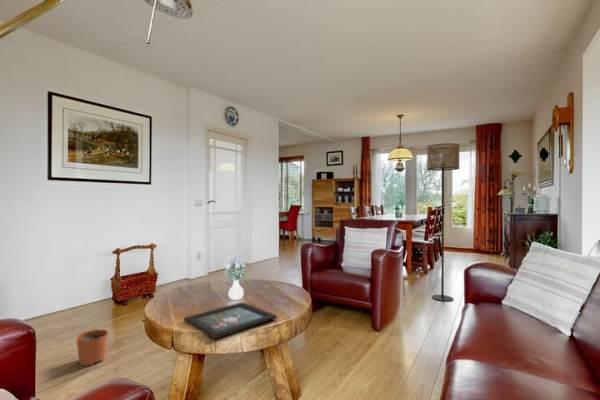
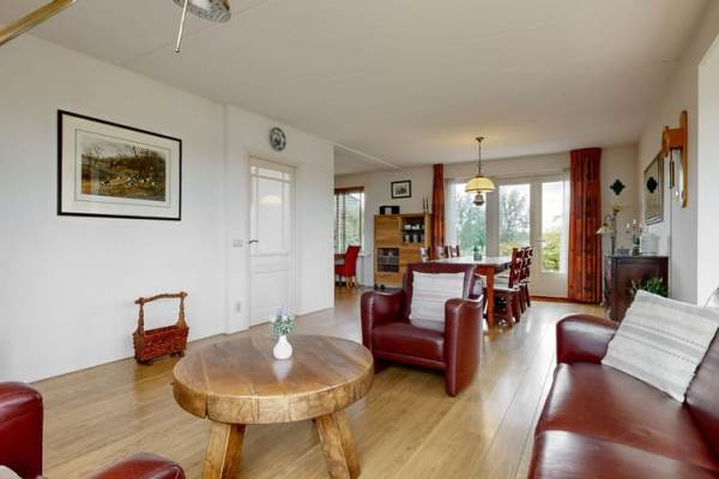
- plant pot (92, 341)
- floor lamp (442, 222)
- decorative tray (230, 318)
